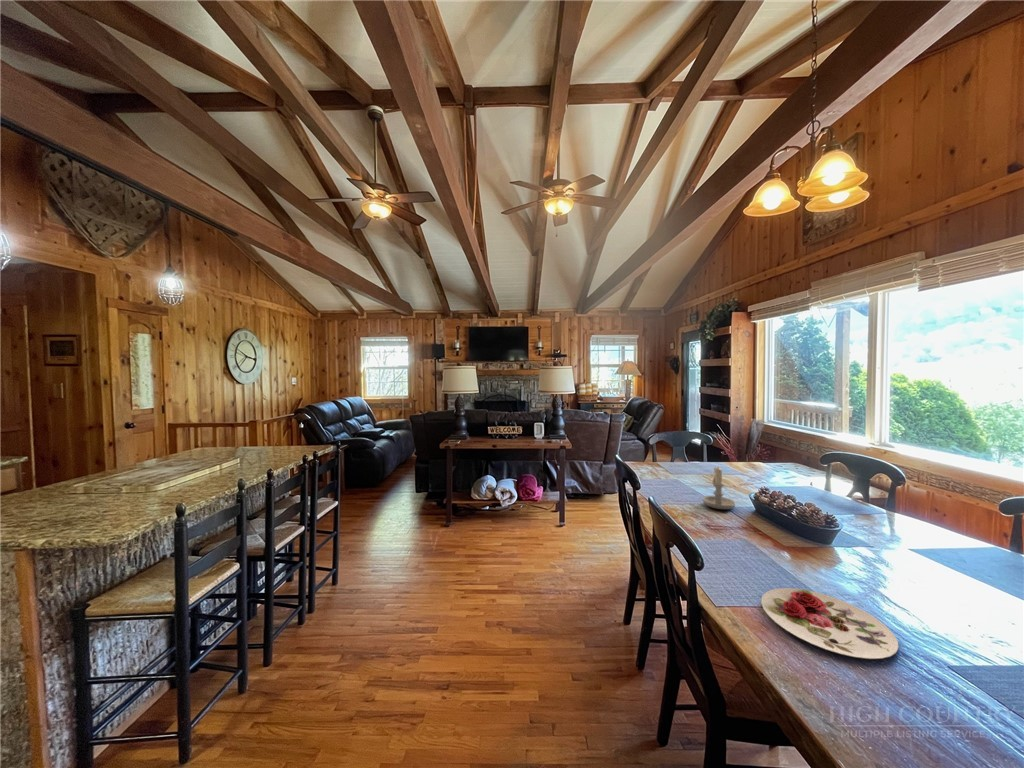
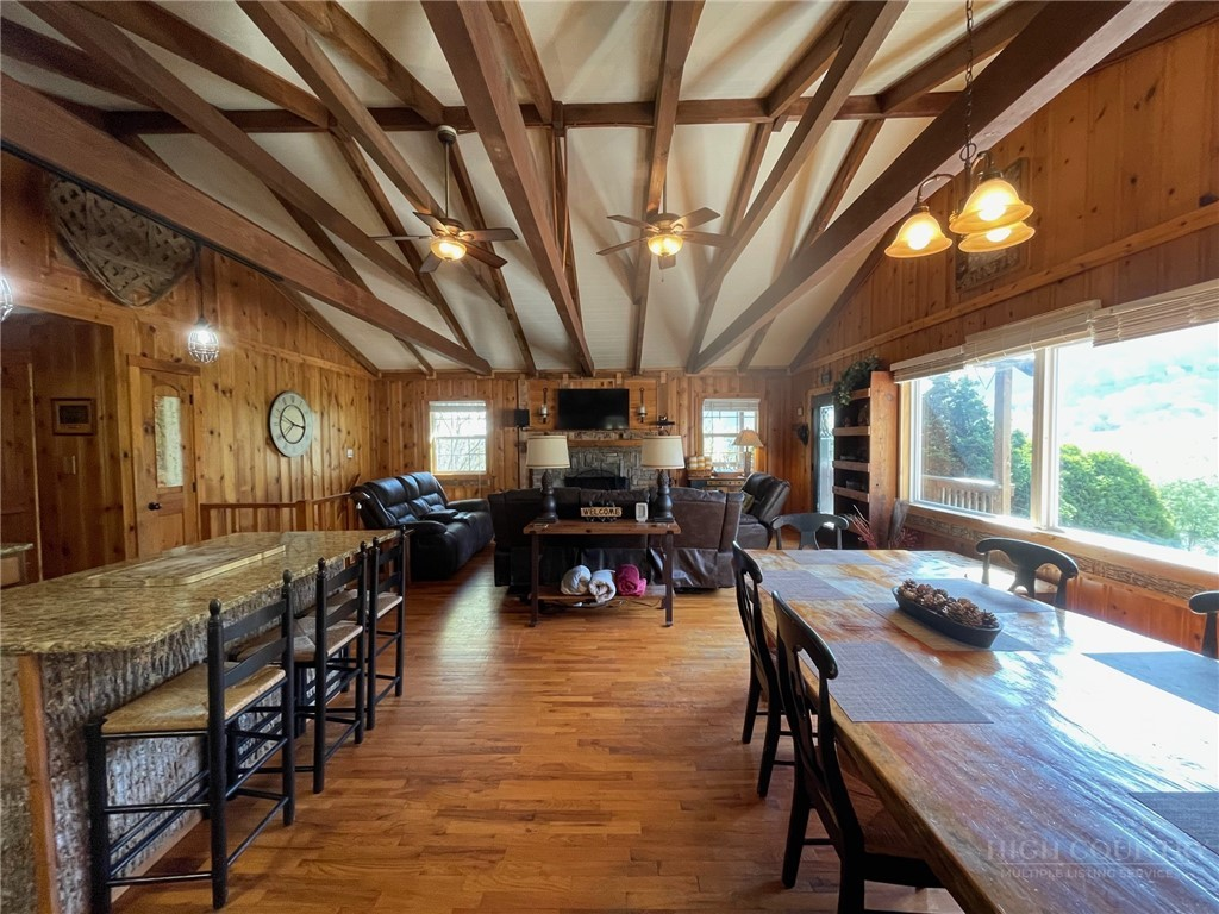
- candle (718, 486)
- plate (823, 617)
